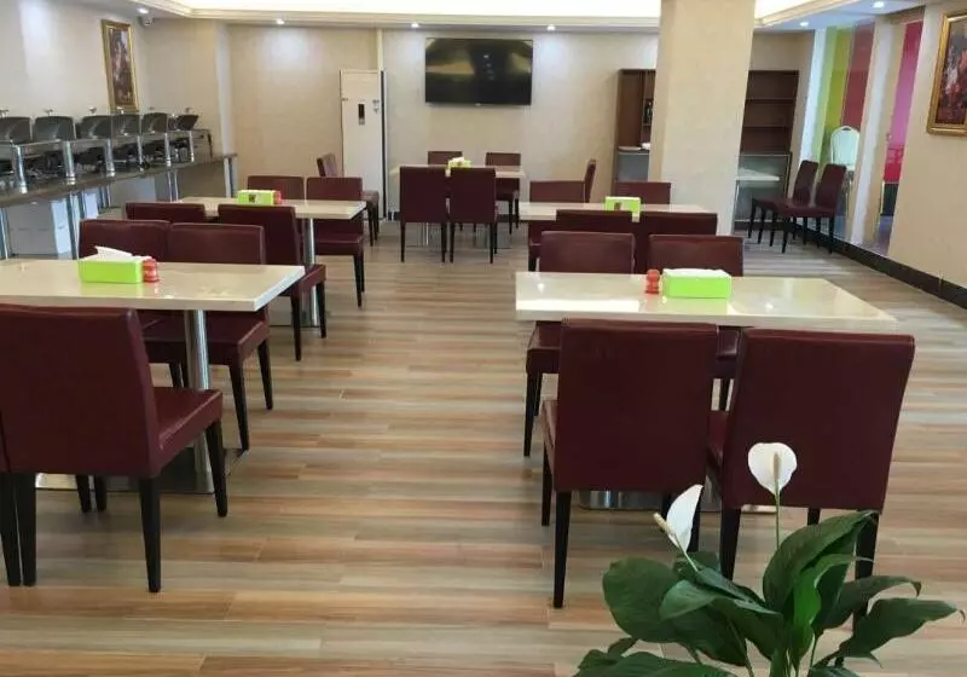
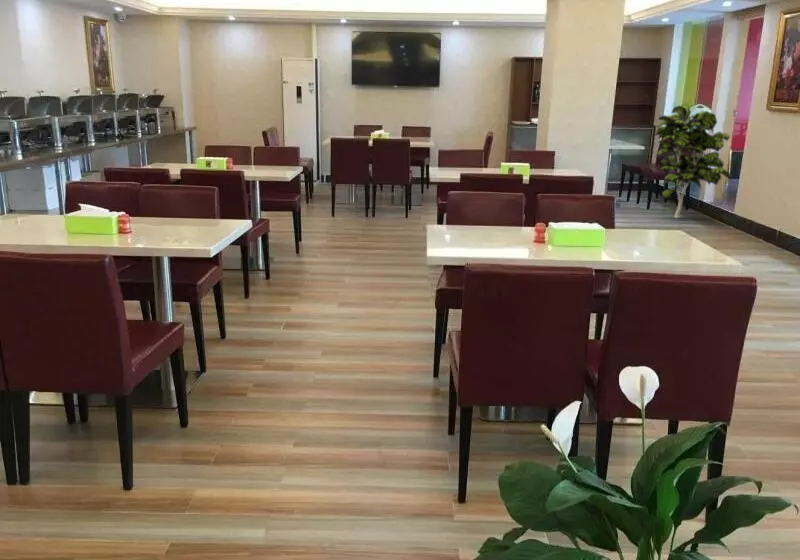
+ indoor plant (689, 163)
